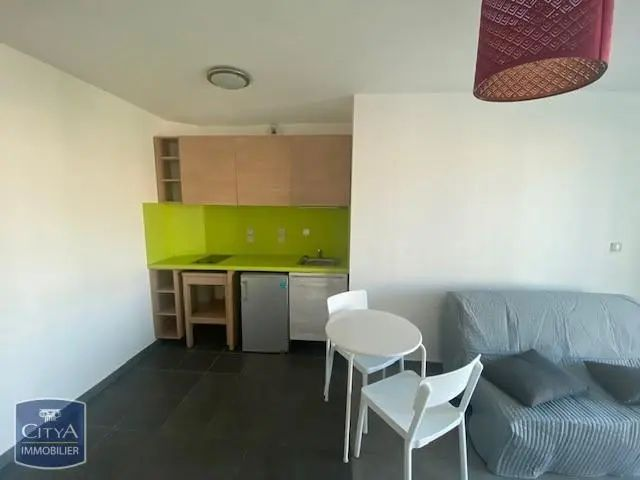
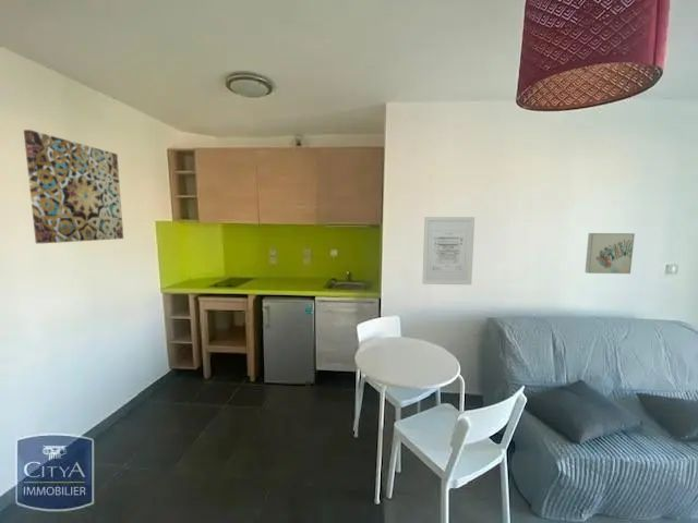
+ wall art (81, 193)
+ wall art (609, 253)
+ wall art (447, 251)
